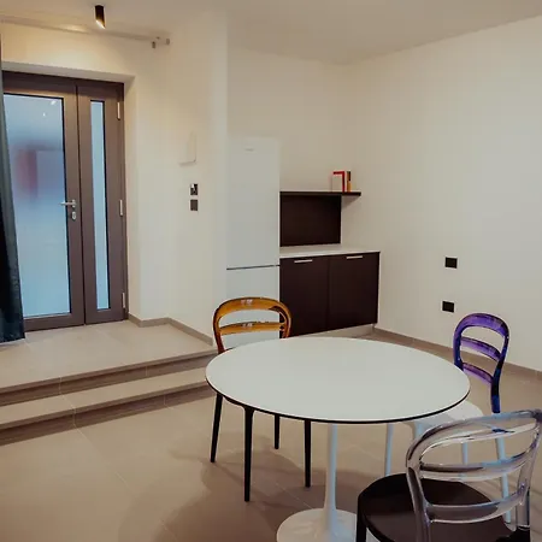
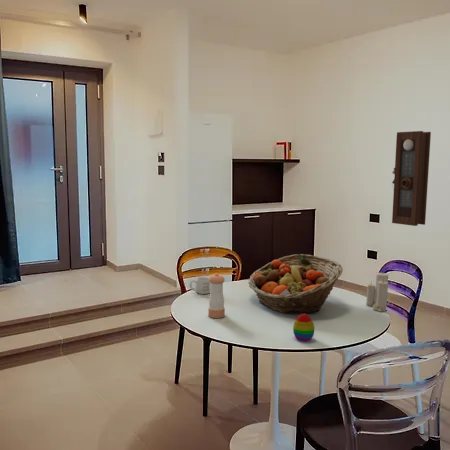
+ fruit basket (294, 282)
+ pendulum clock (406, 178)
+ decorative egg (303, 326)
+ mug (200, 285)
+ candle (378, 288)
+ pepper shaker (216, 294)
